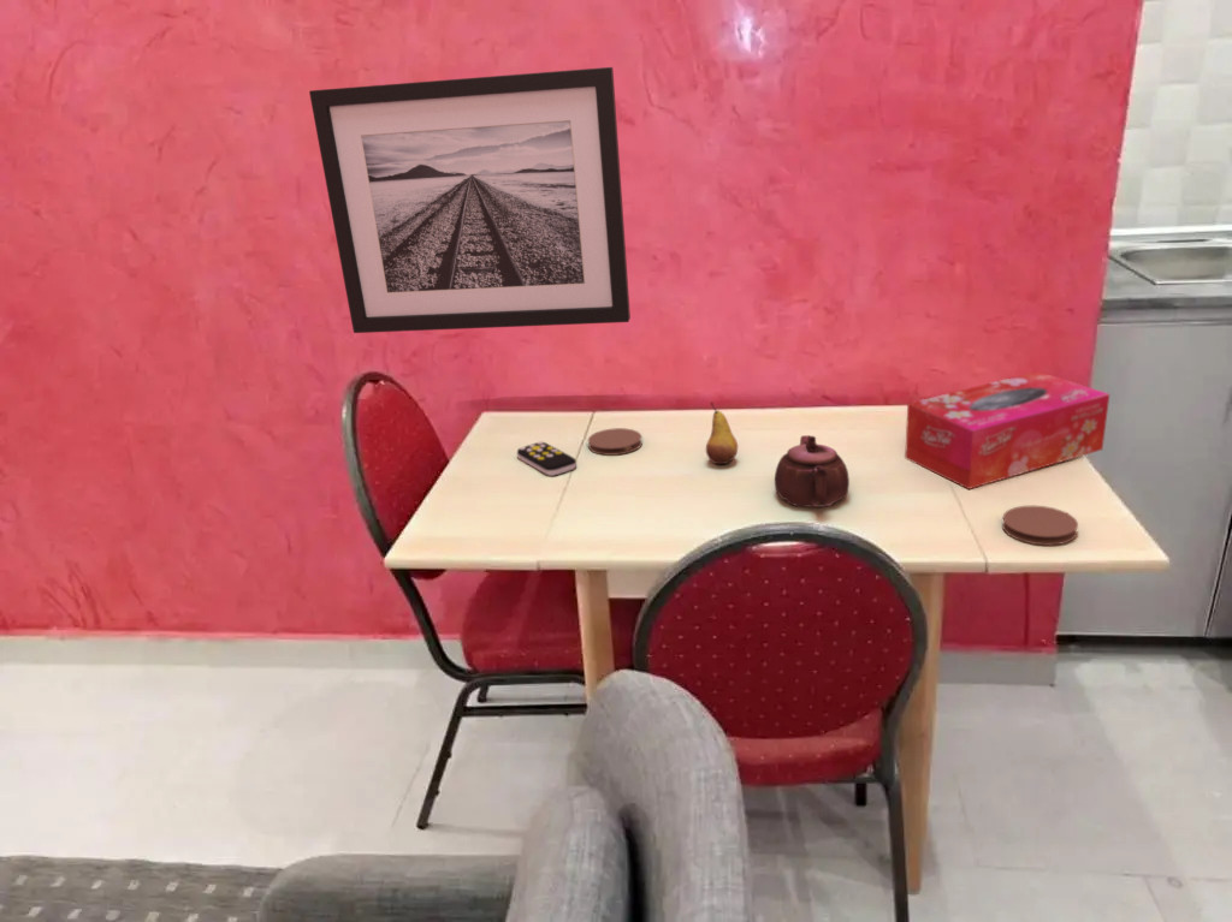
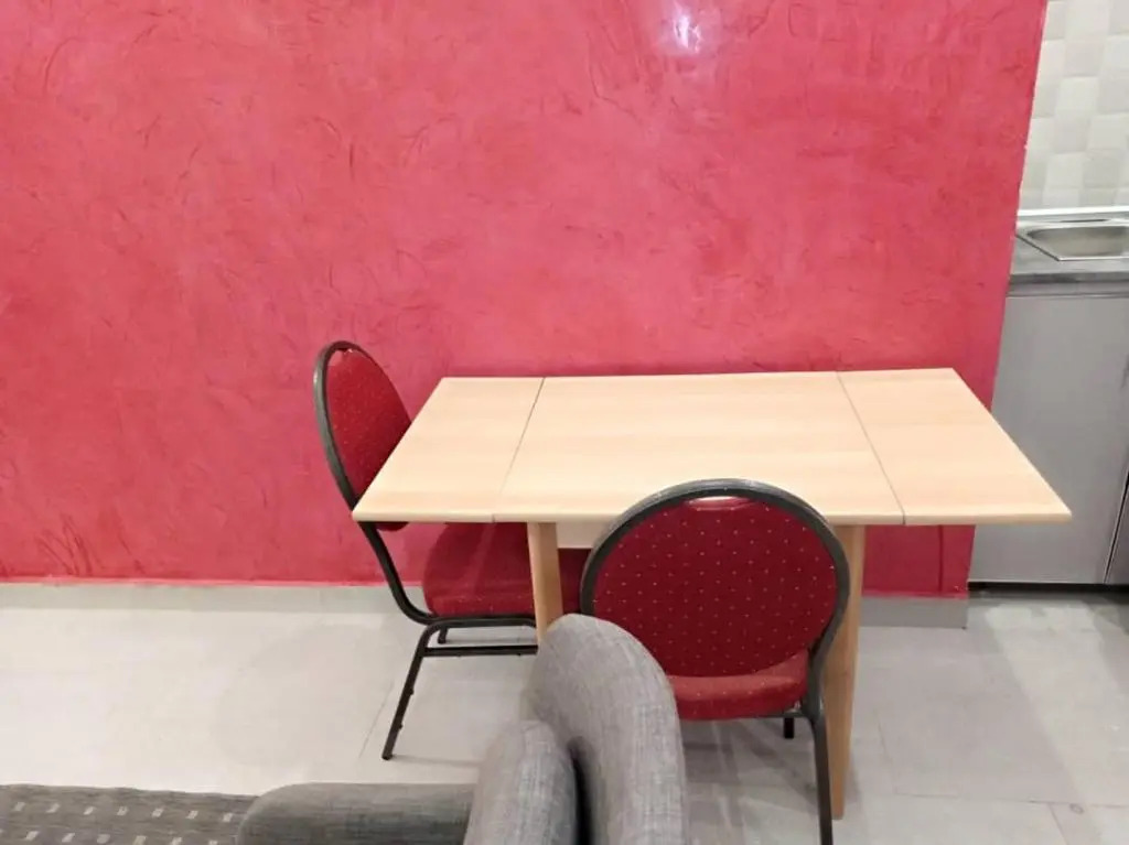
- remote control (546, 458)
- fruit (721, 430)
- coaster (1040, 524)
- coaster (615, 441)
- wall art (474, 208)
- teapot (811, 468)
- tissue box (1005, 427)
